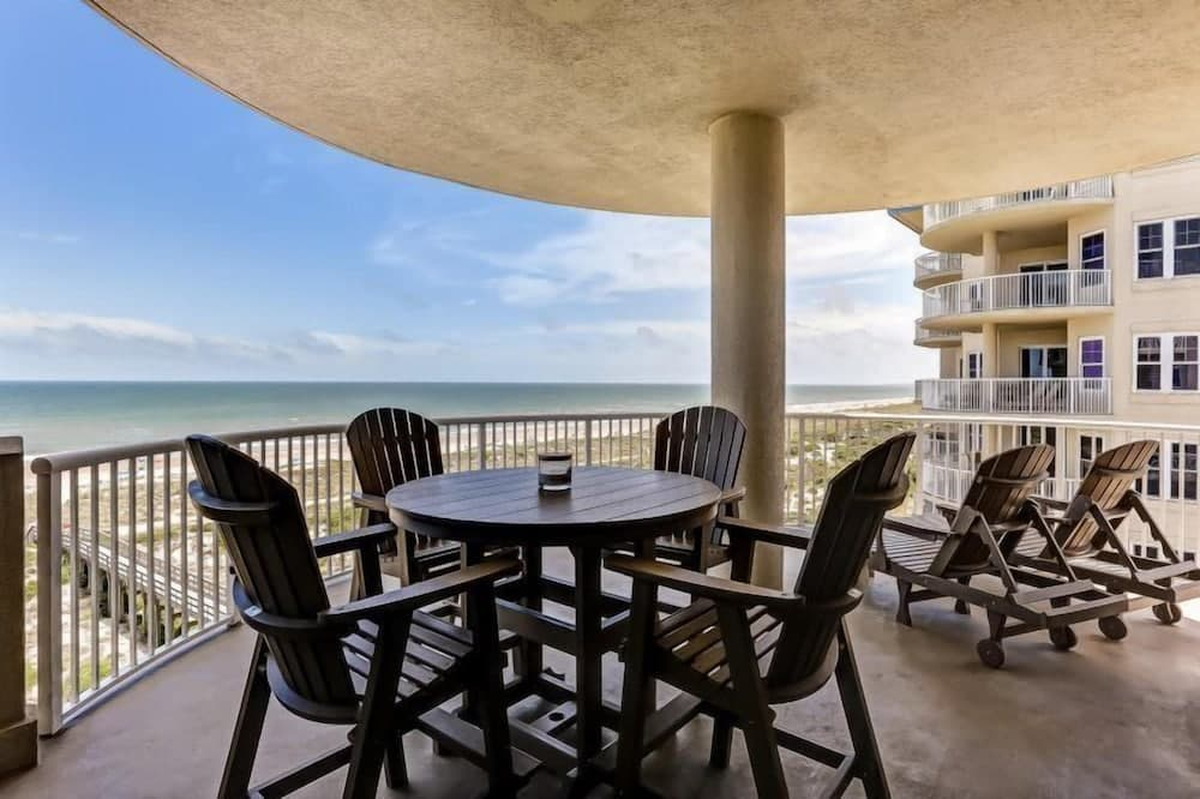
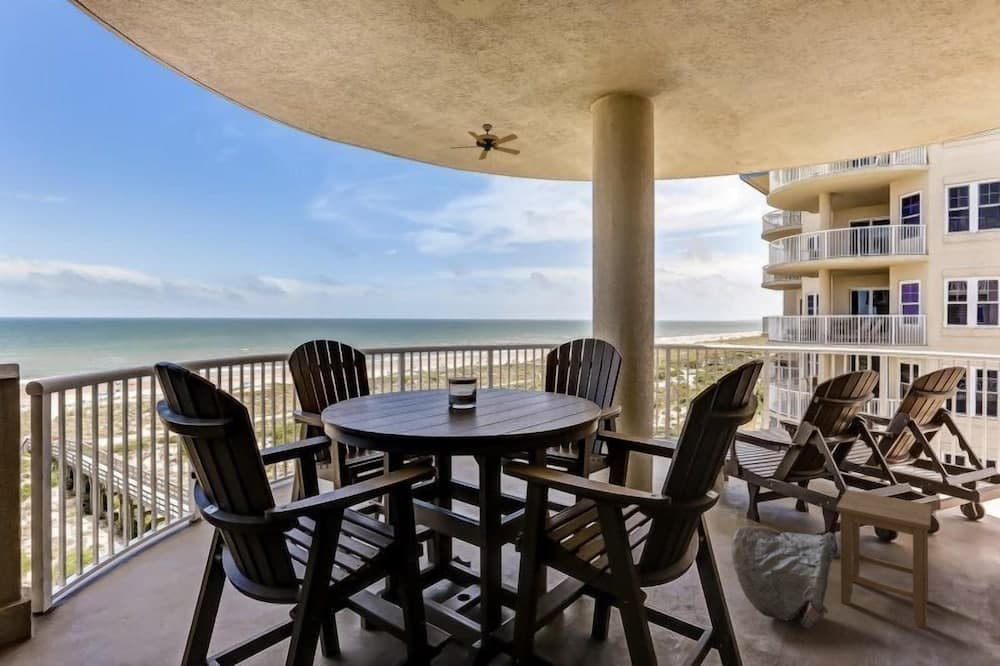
+ stool (882, 560)
+ bag (786, 568)
+ ceiling fan (485, 145)
